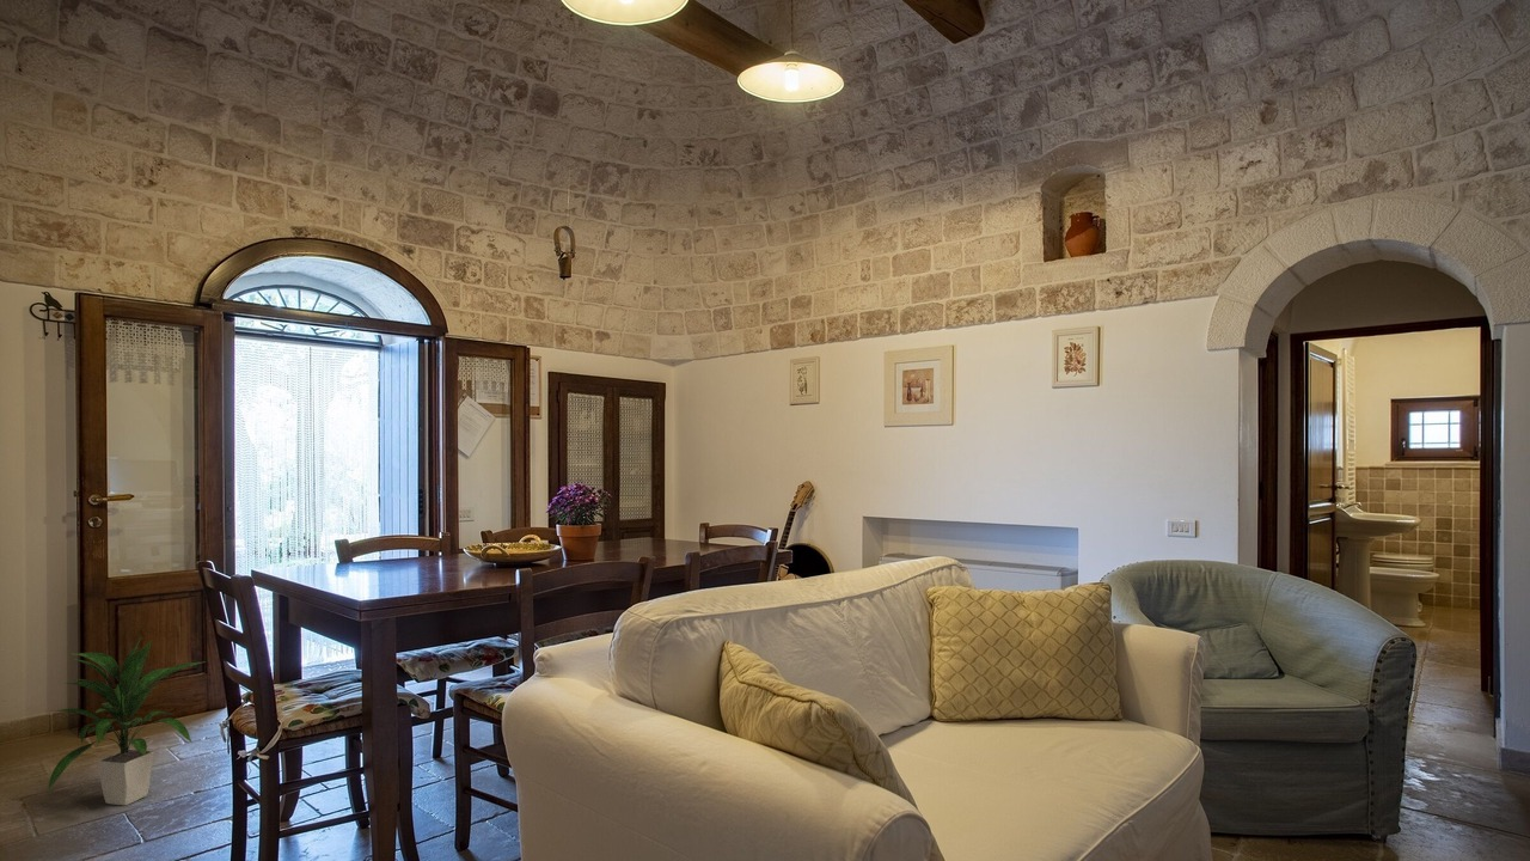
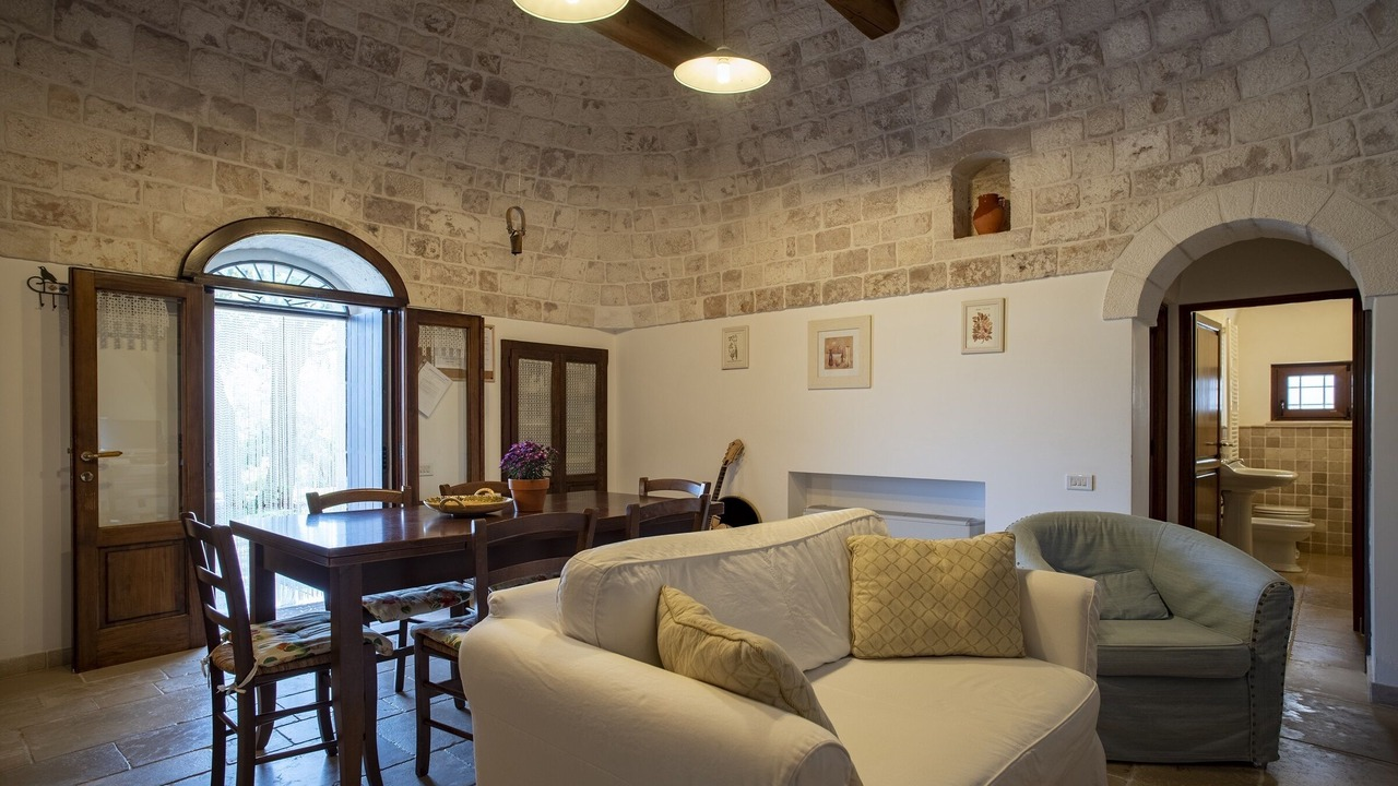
- indoor plant (117, 719)
